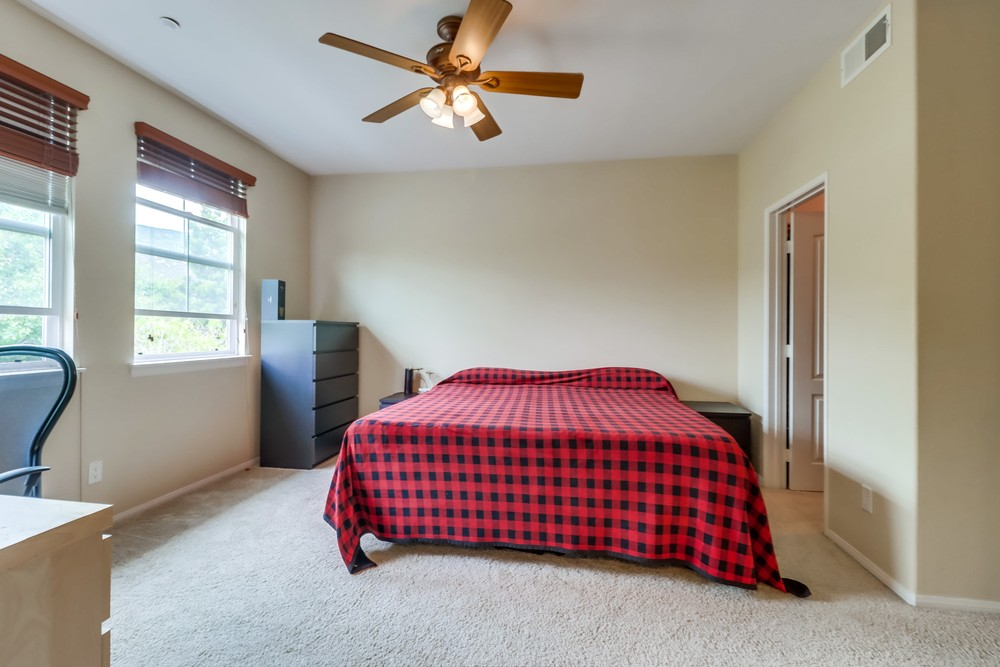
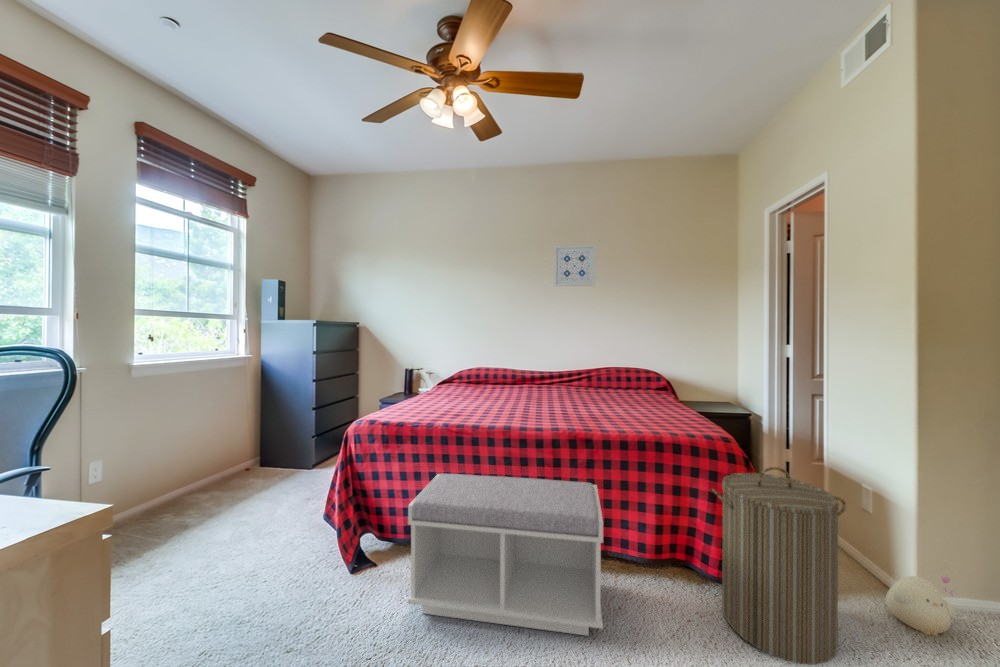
+ laundry hamper (776, 547)
+ bench (508, 543)
+ plush toy (919, 596)
+ wall art (574, 265)
